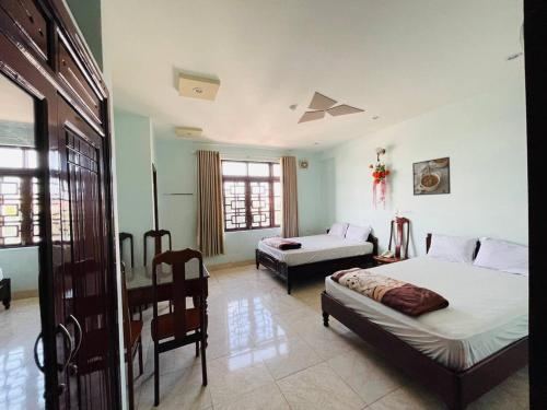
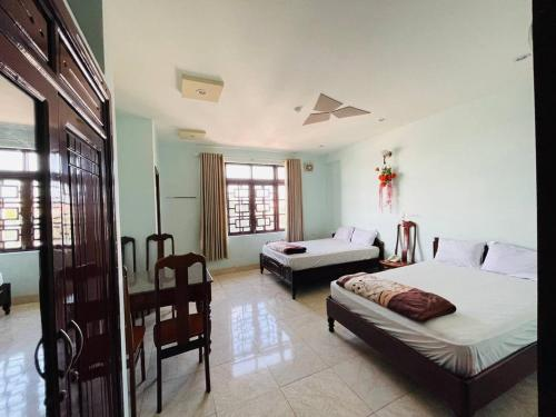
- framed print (430, 177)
